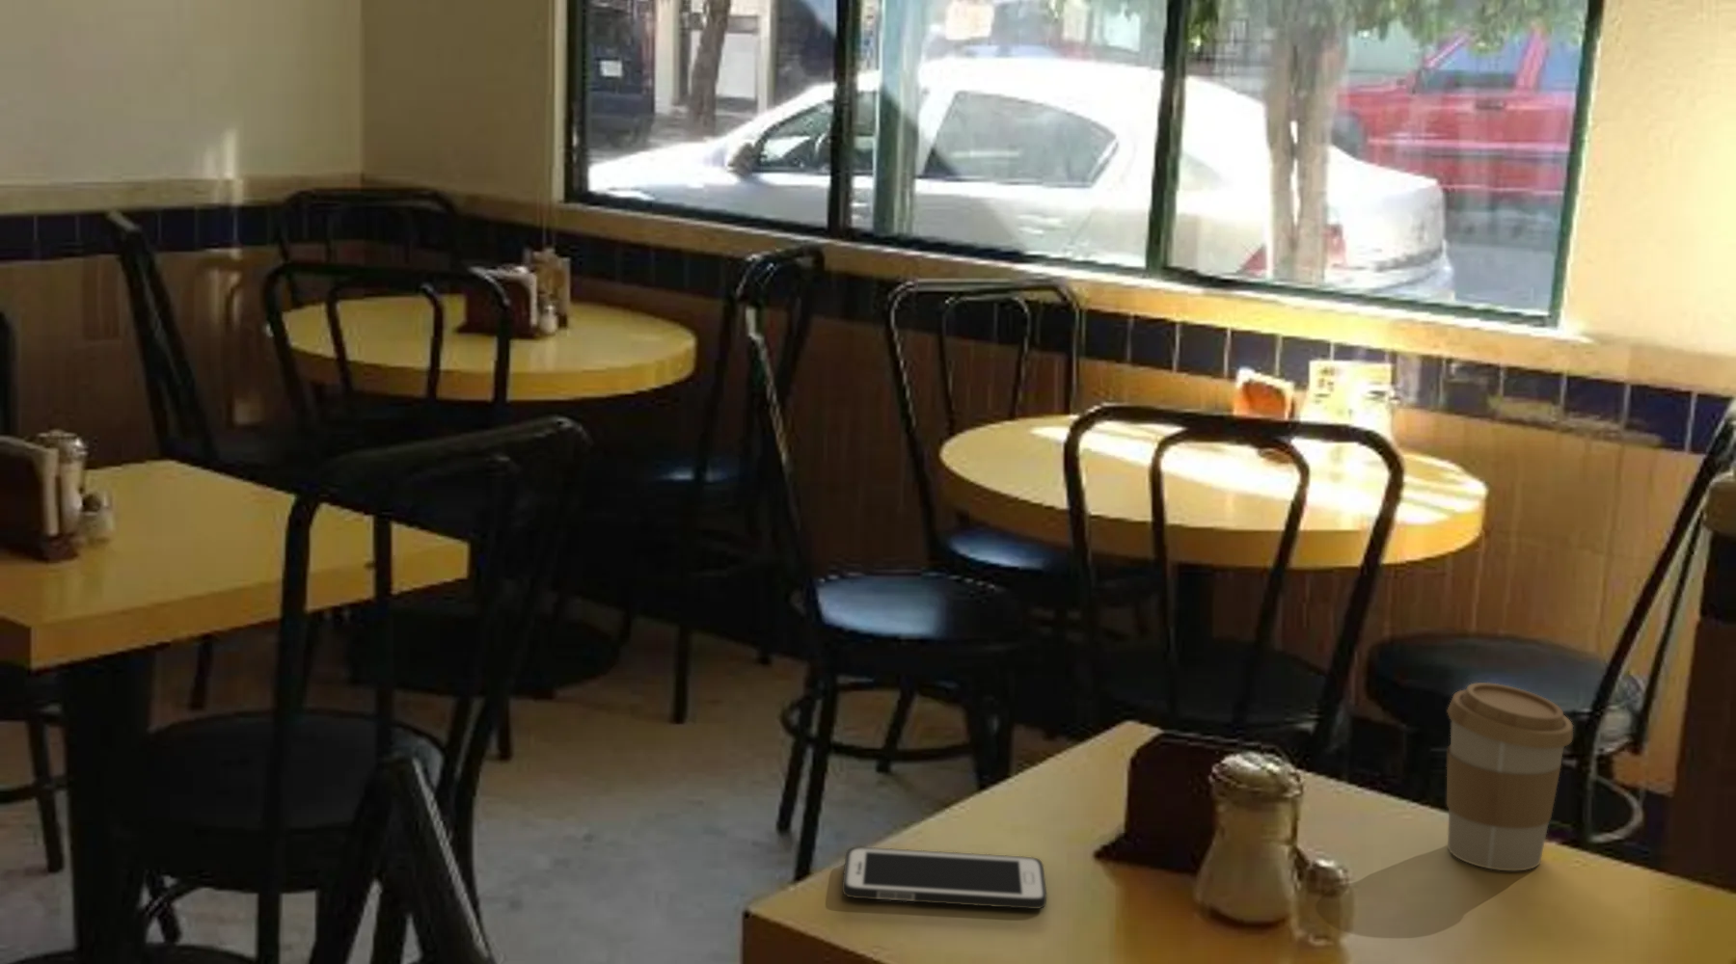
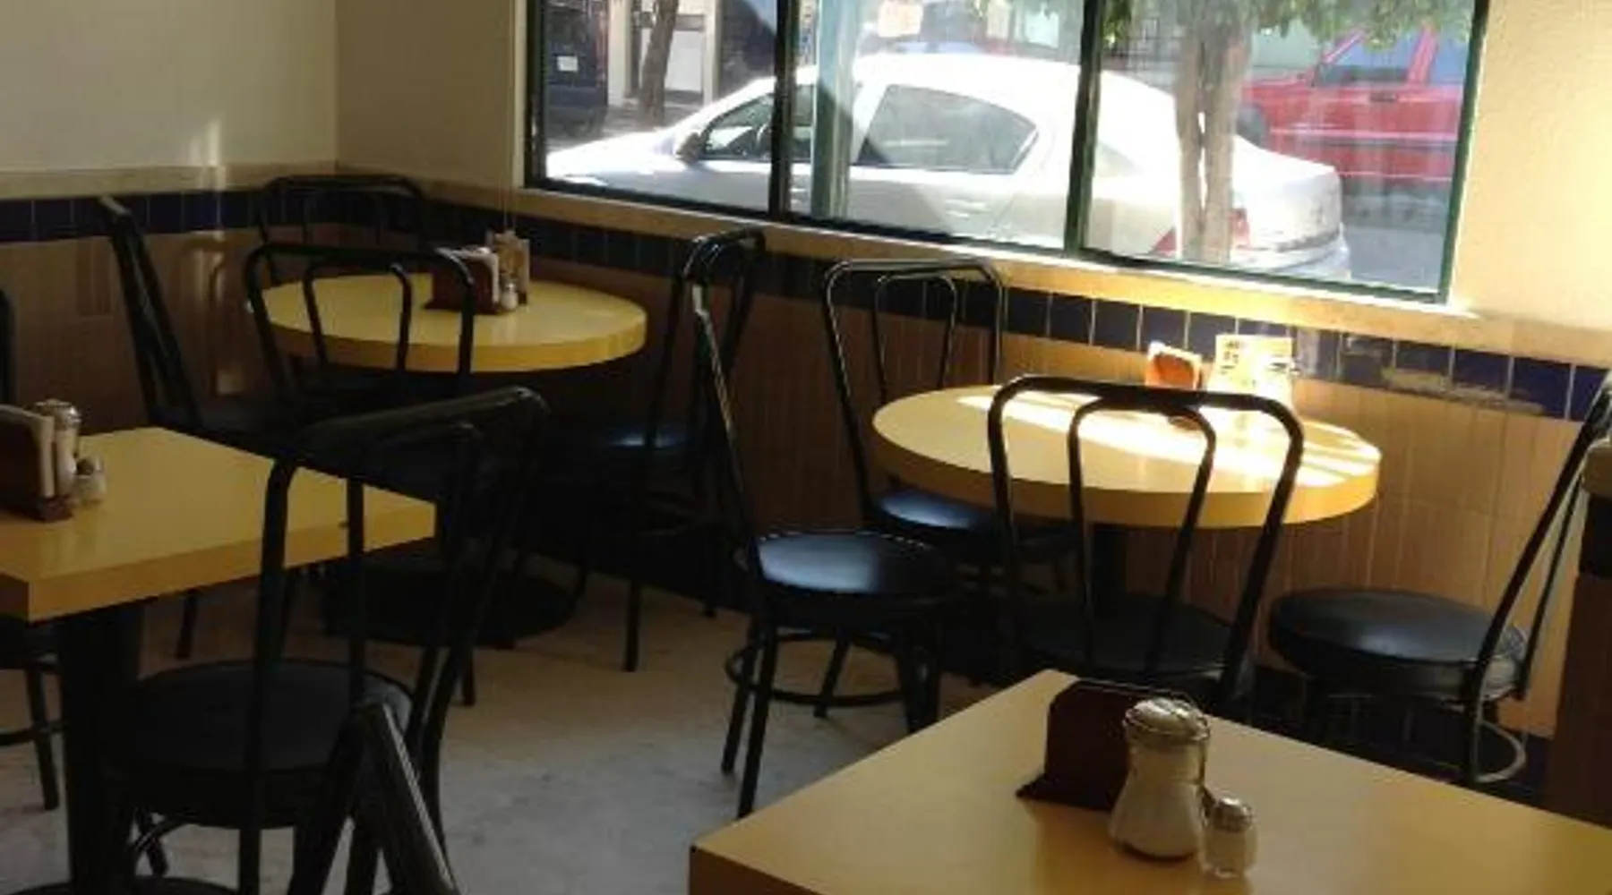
- coffee cup (1502, 774)
- cell phone (944, 877)
